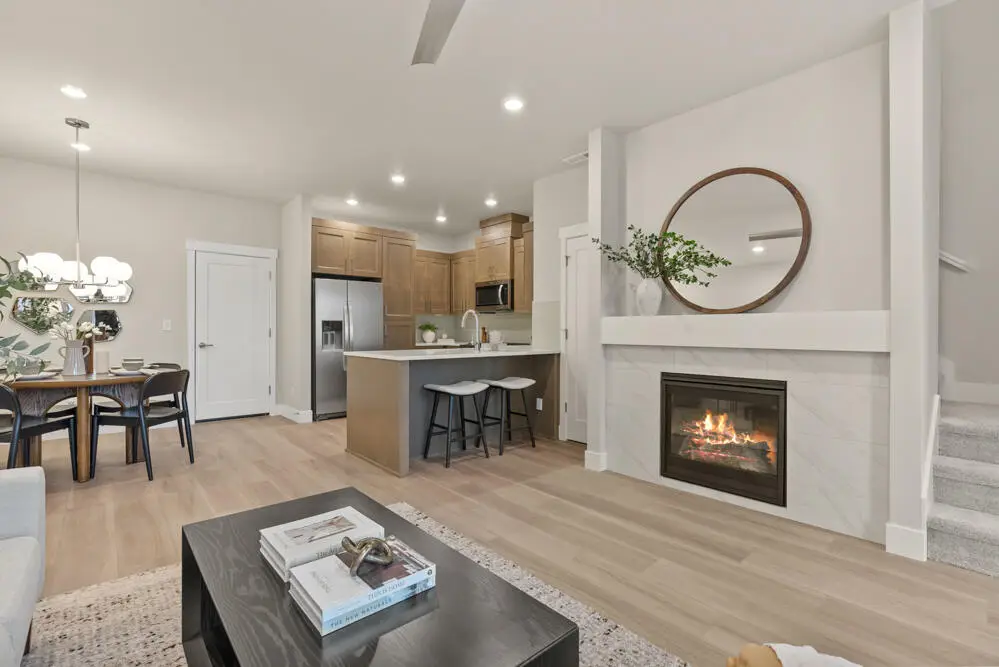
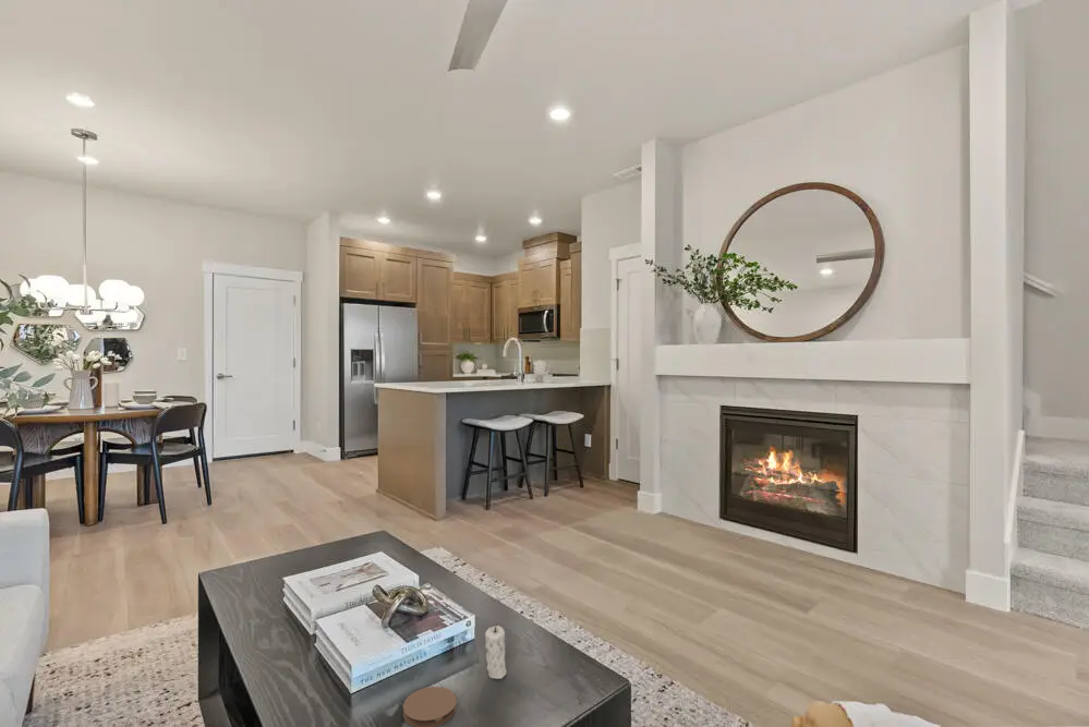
+ candle (495, 646)
+ coaster (429, 706)
